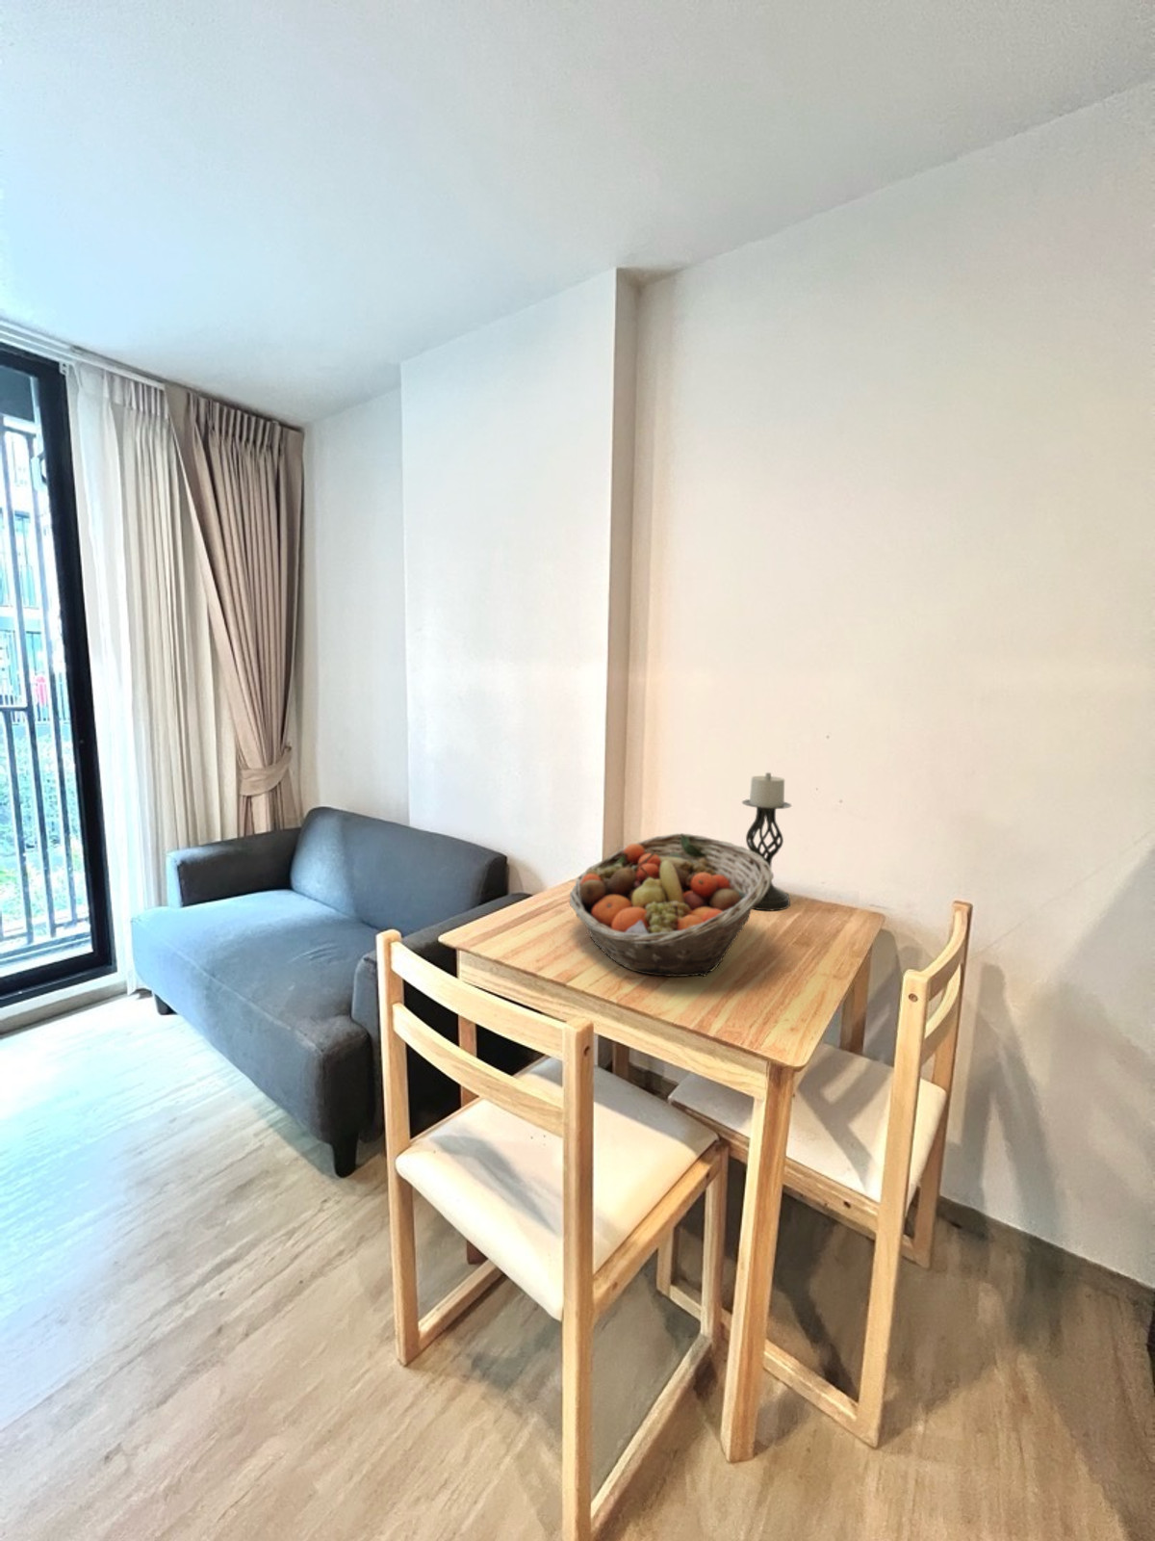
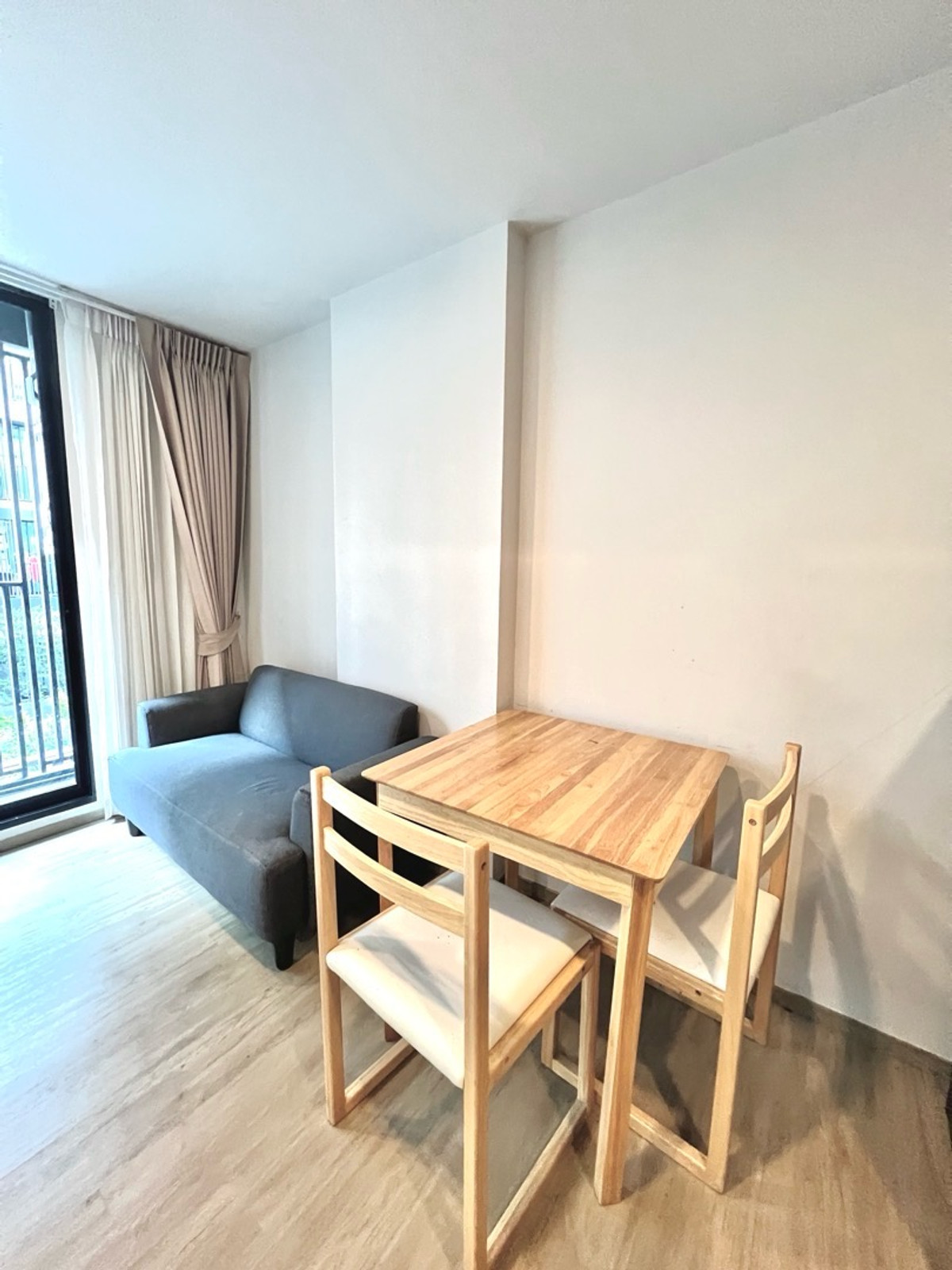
- candle holder (764, 837)
- fruit basket (665, 897)
